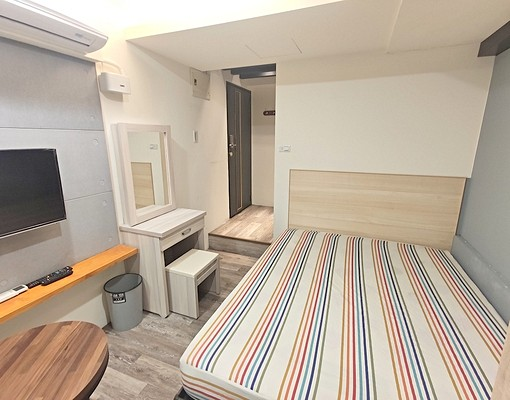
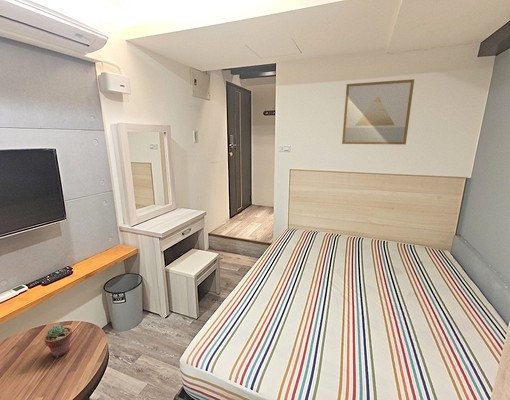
+ potted succulent (59, 339)
+ wall art (375, 113)
